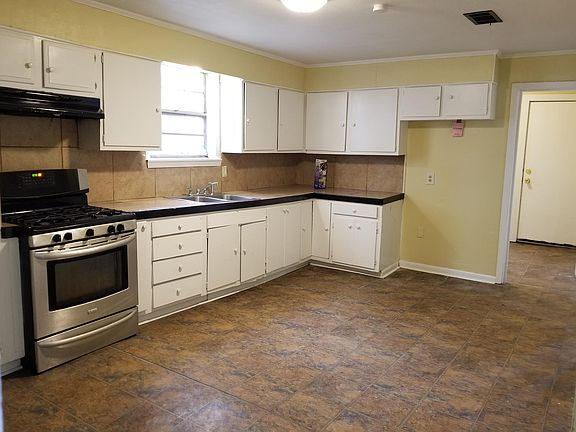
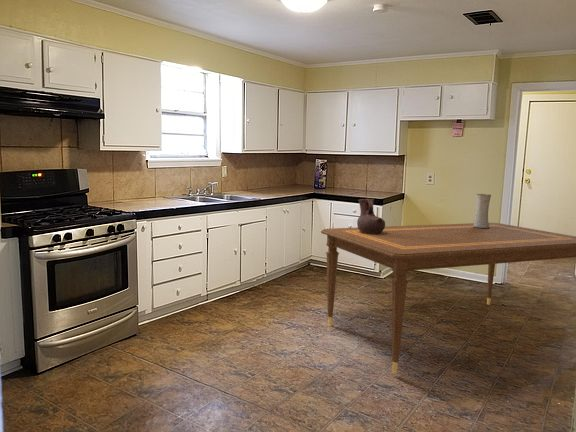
+ vase (482, 210)
+ pitcher (370, 215)
+ dining table (448, 267)
